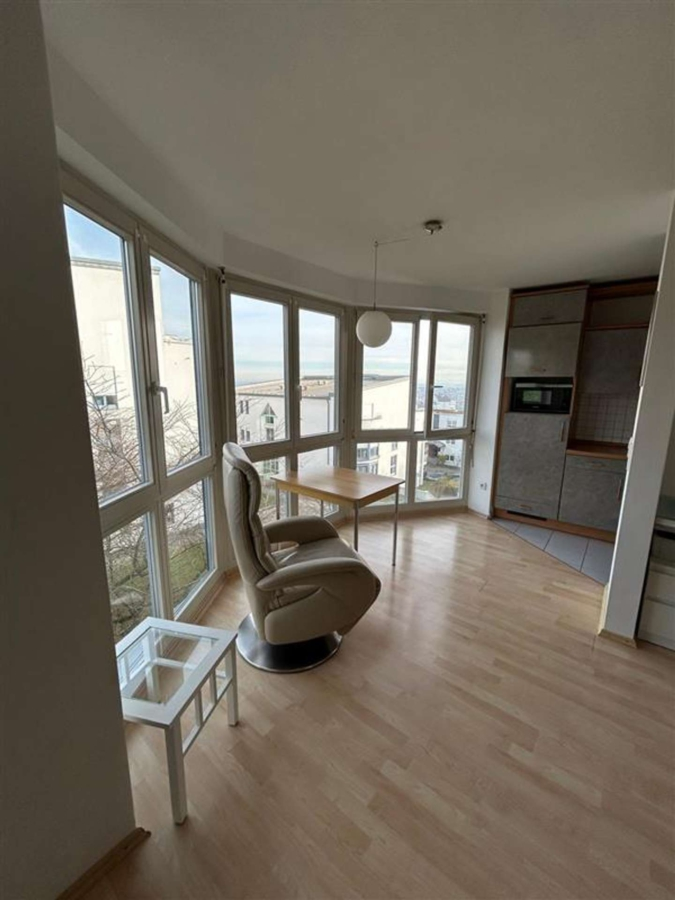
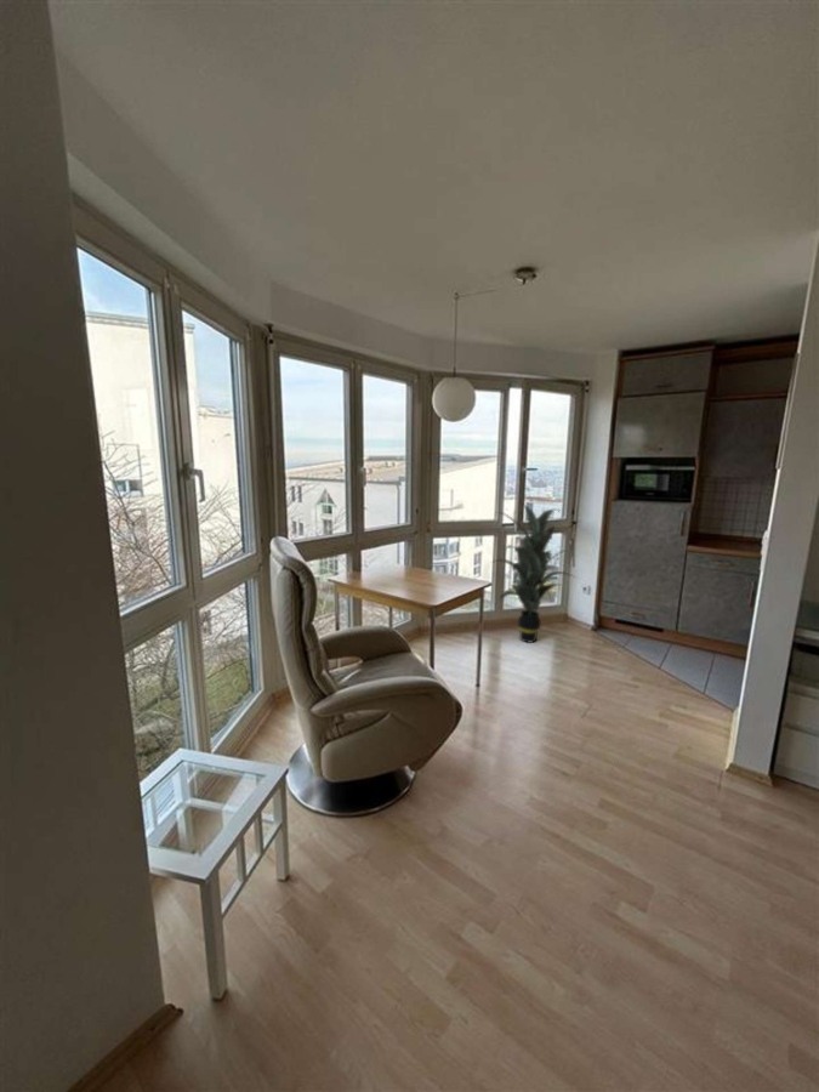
+ indoor plant (525, 571)
